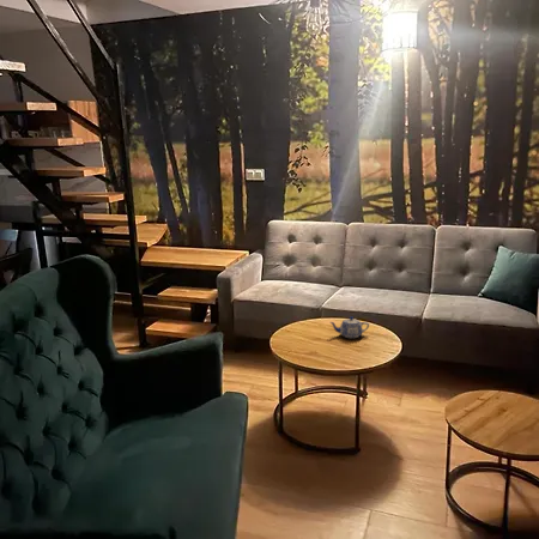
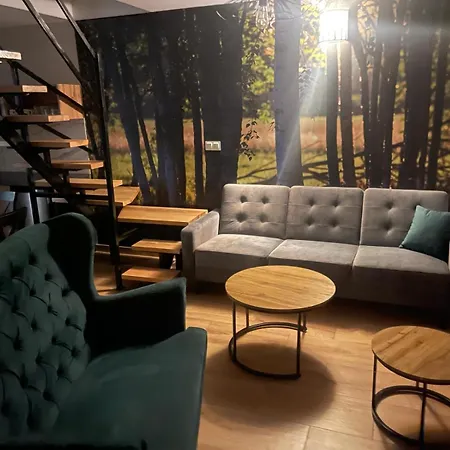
- teapot (349, 326)
